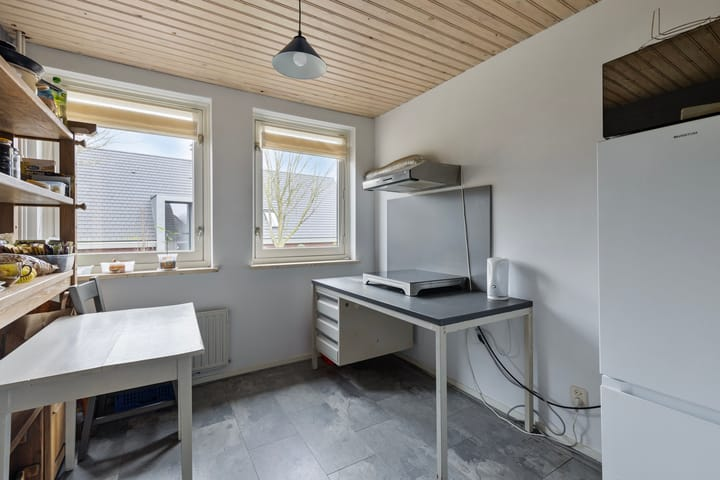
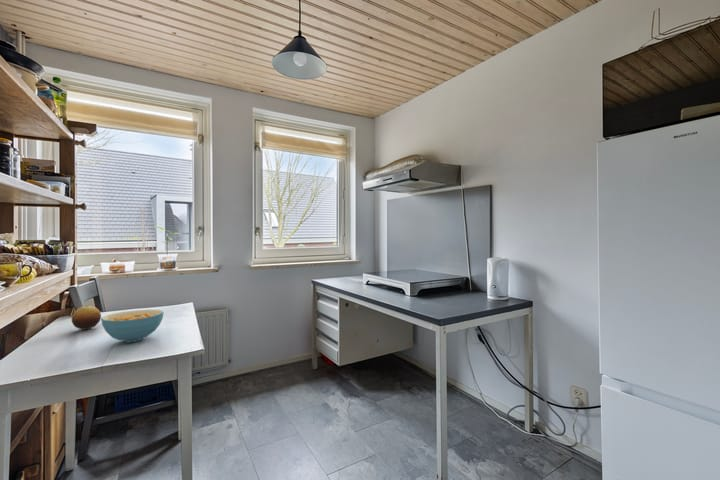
+ fruit (86, 317)
+ cereal bowl (133, 327)
